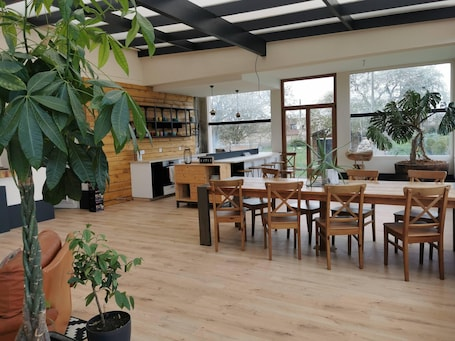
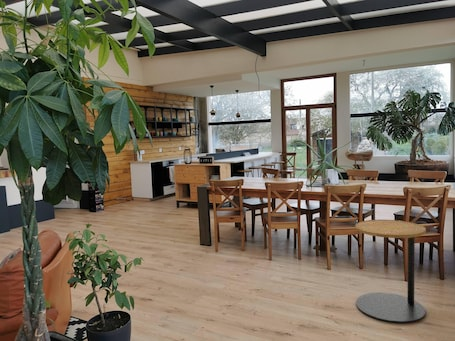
+ side table (408, 267)
